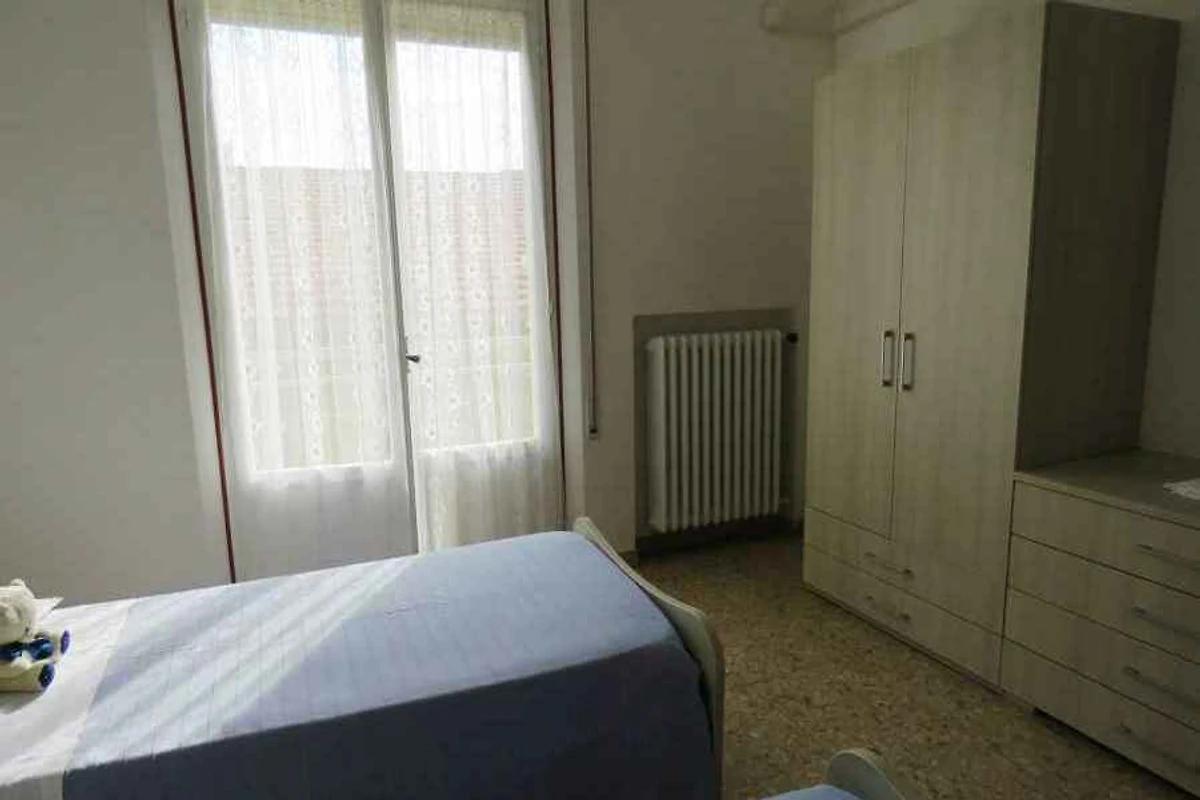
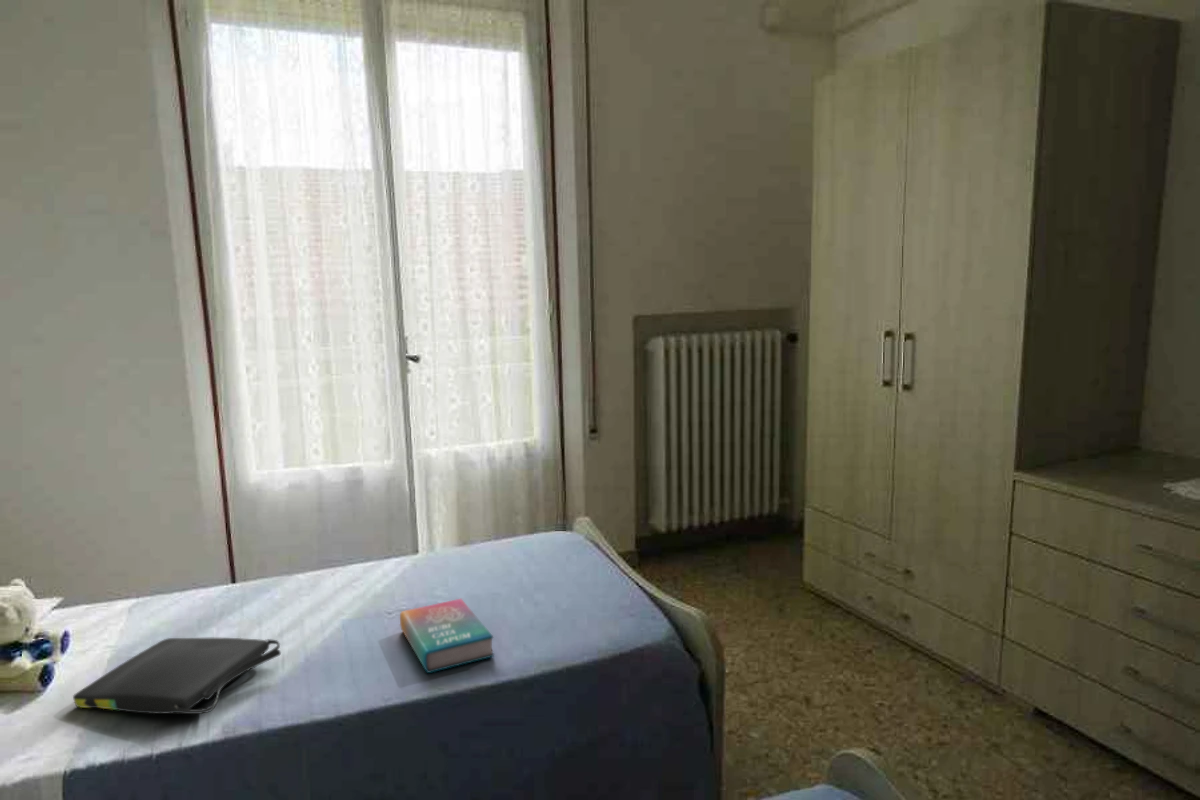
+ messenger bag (186, 673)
+ book (445, 633)
